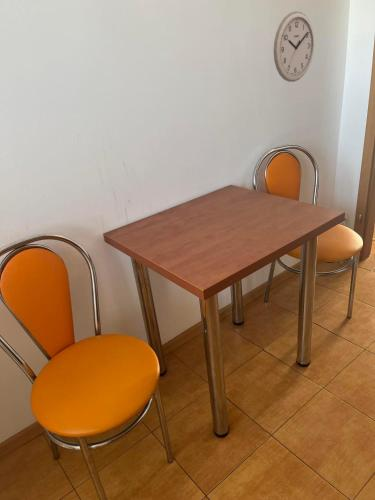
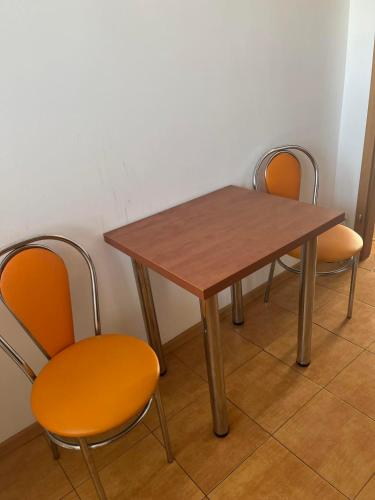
- wall clock (295, 47)
